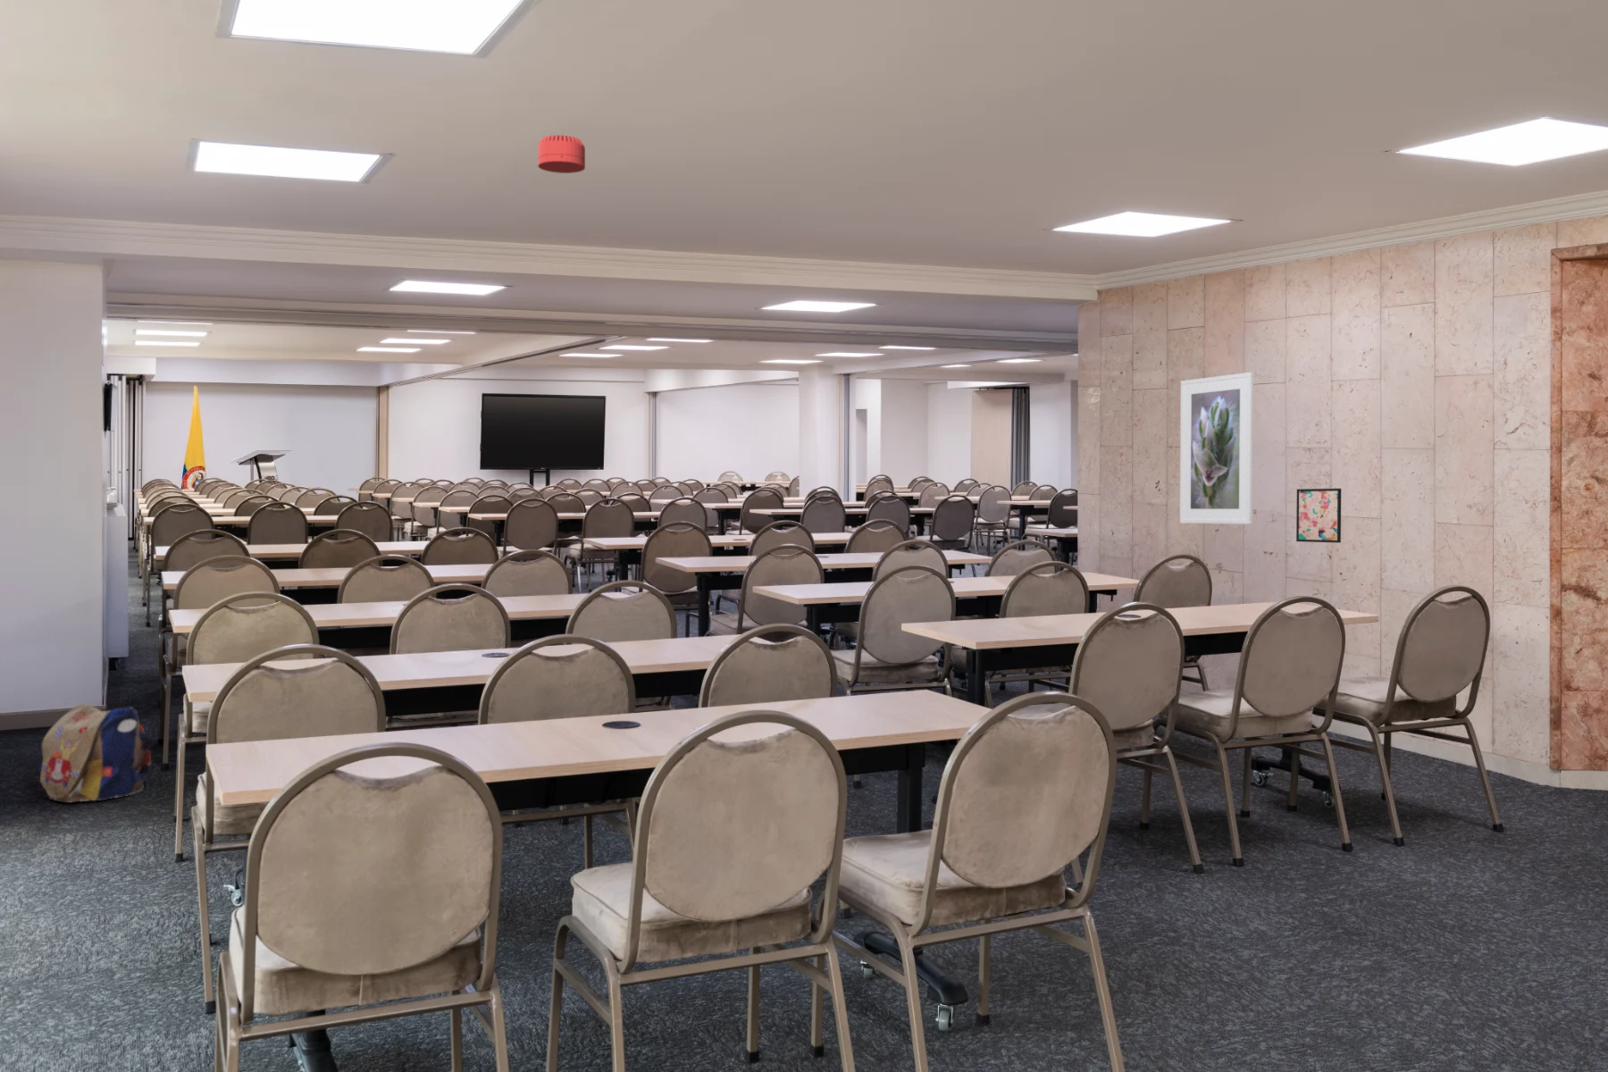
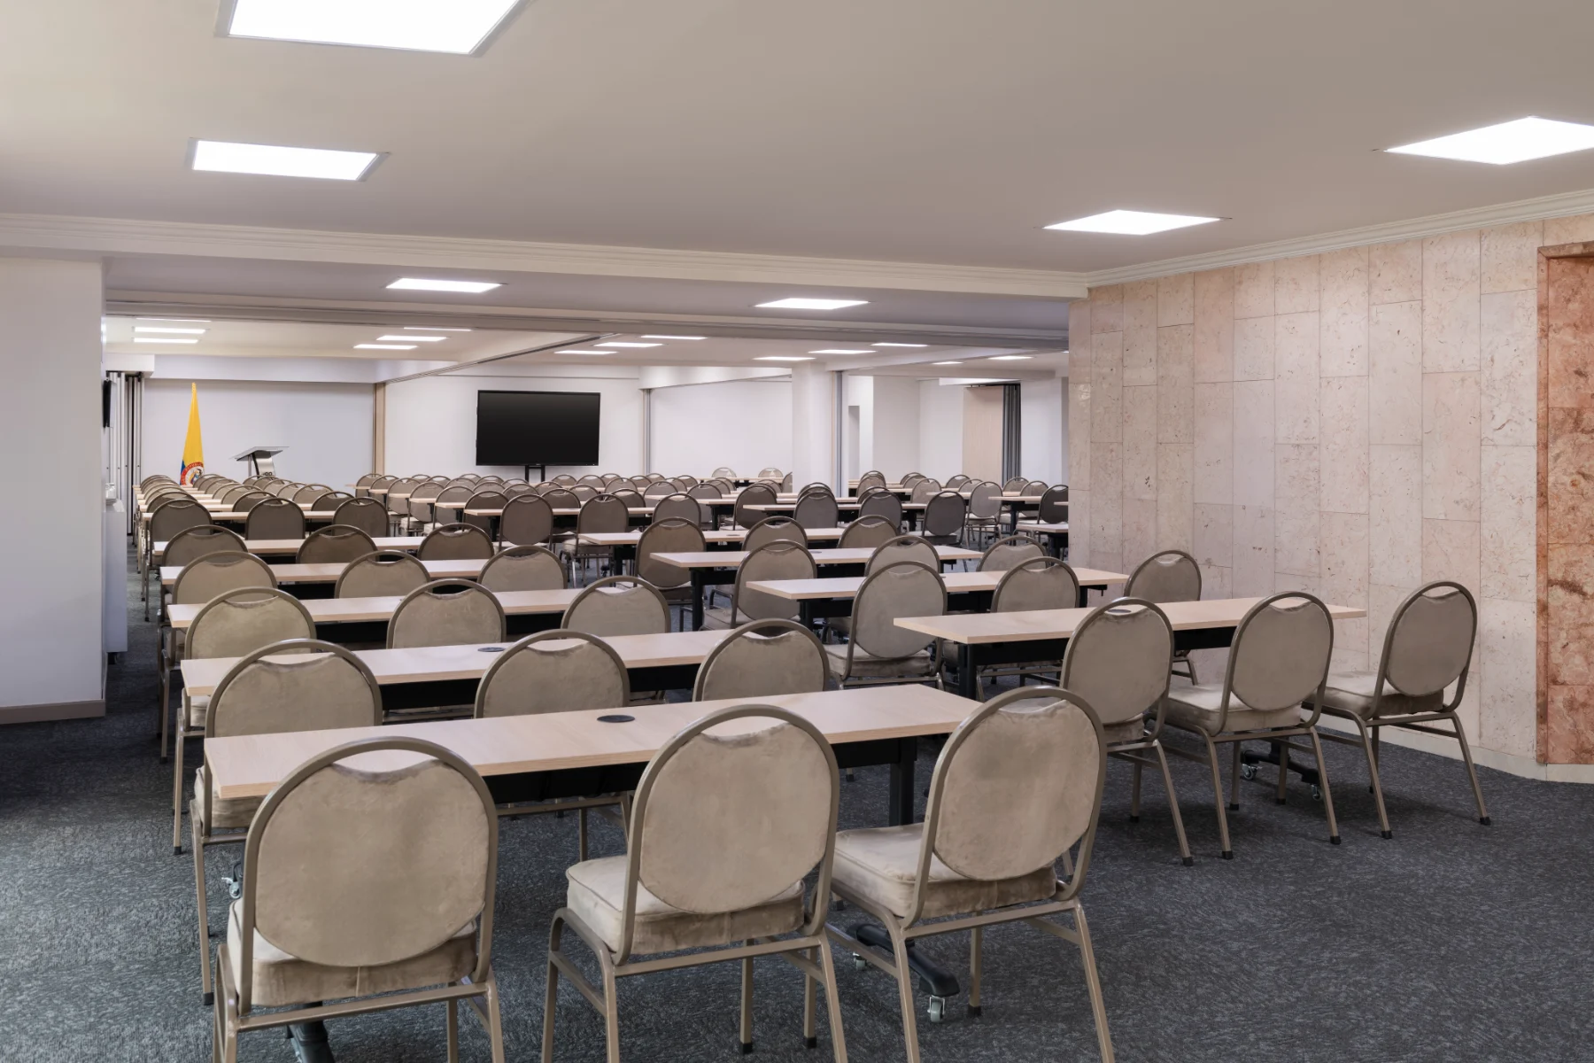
- smoke detector (561, 153)
- wall art (1317, 516)
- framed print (1214, 450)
- backpack (98, 747)
